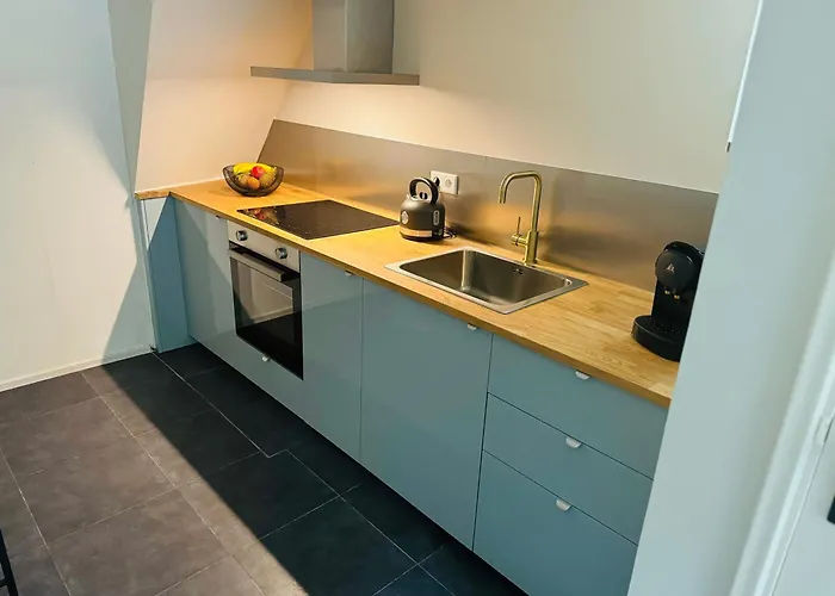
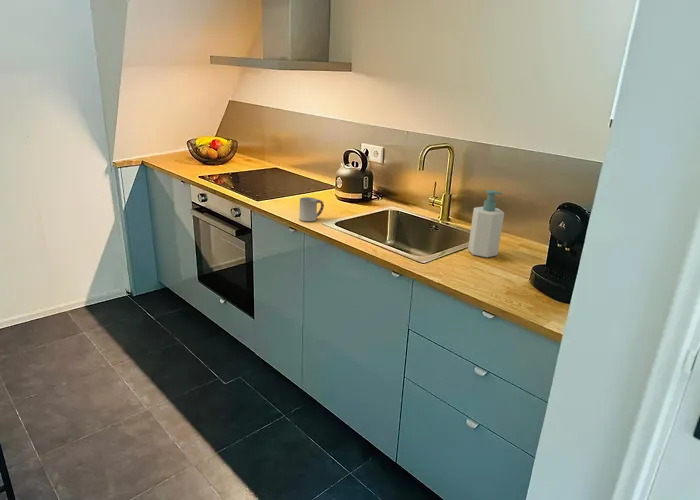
+ cup (311, 209)
+ soap bottle (487, 222)
